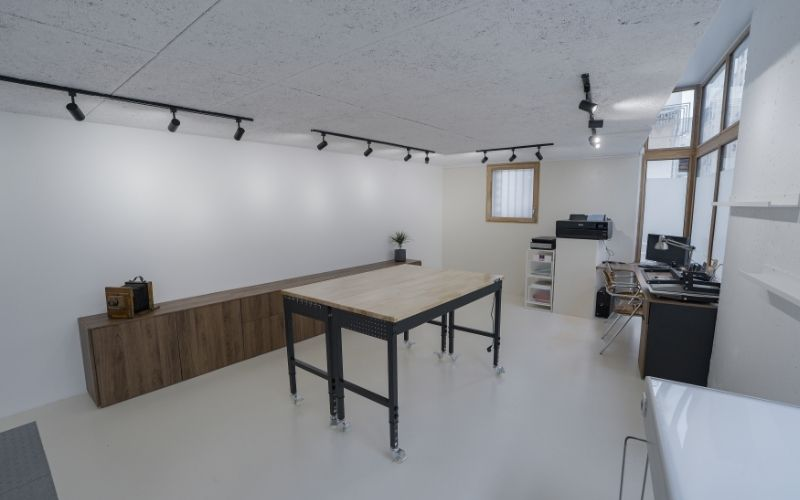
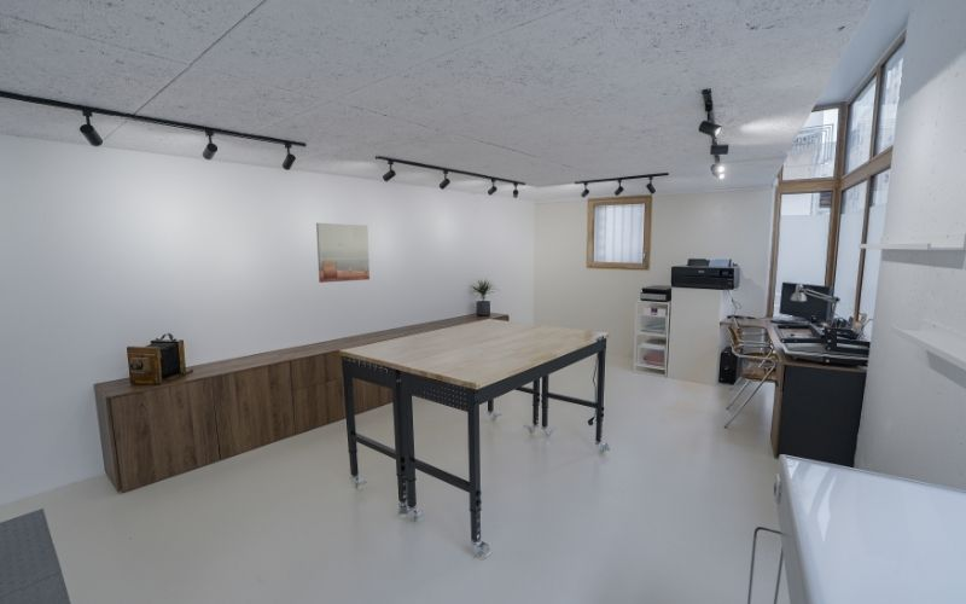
+ wall art (344, 252)
